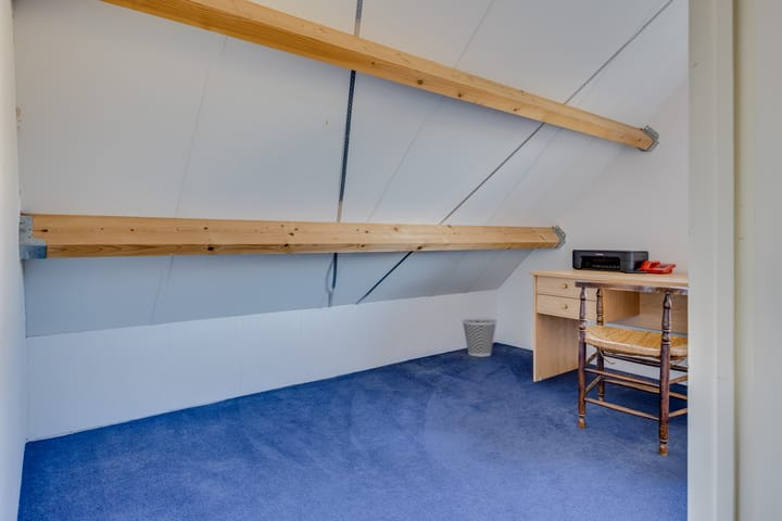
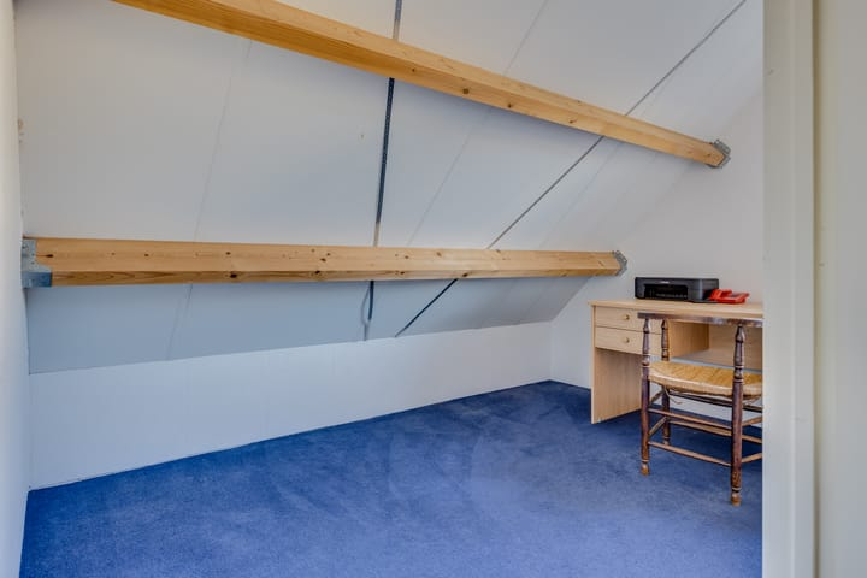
- wastebasket (479, 336)
